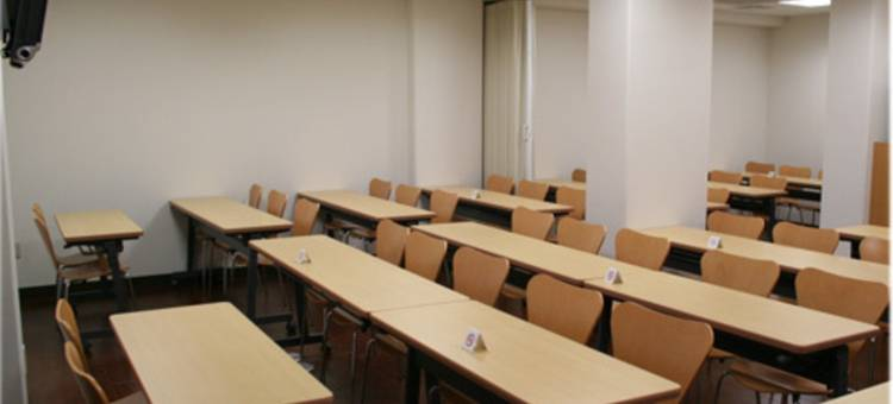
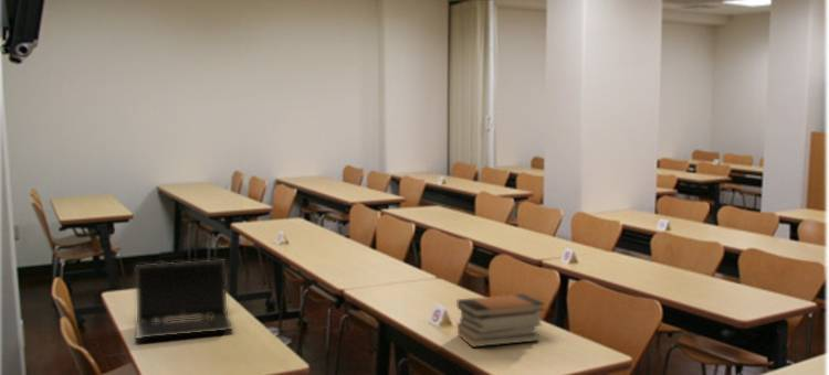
+ book stack (500, 319)
+ laptop computer (182, 298)
